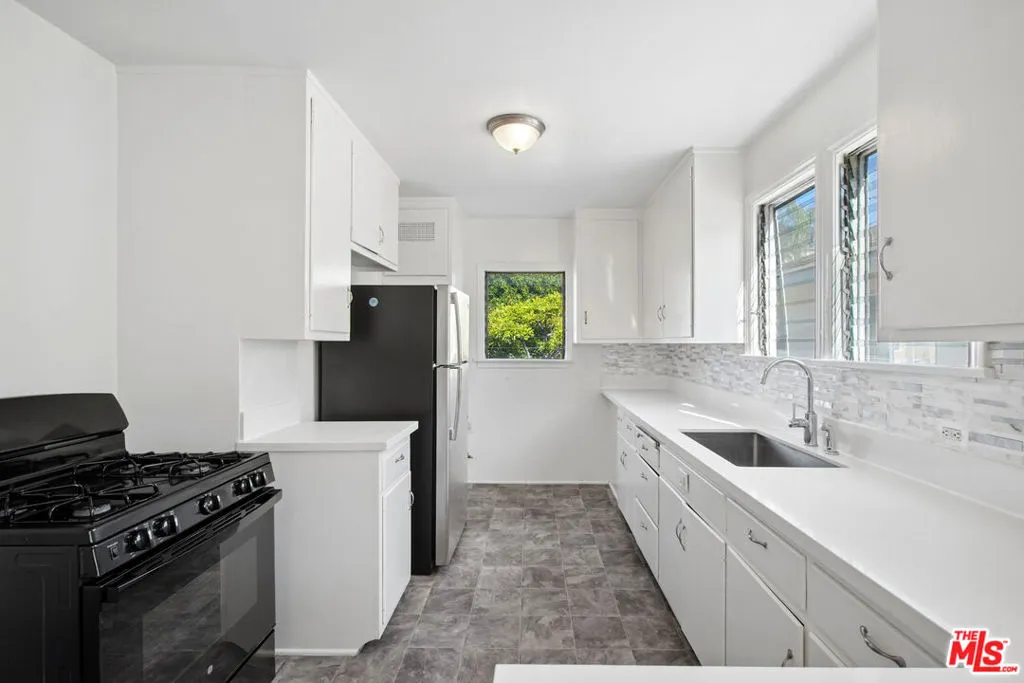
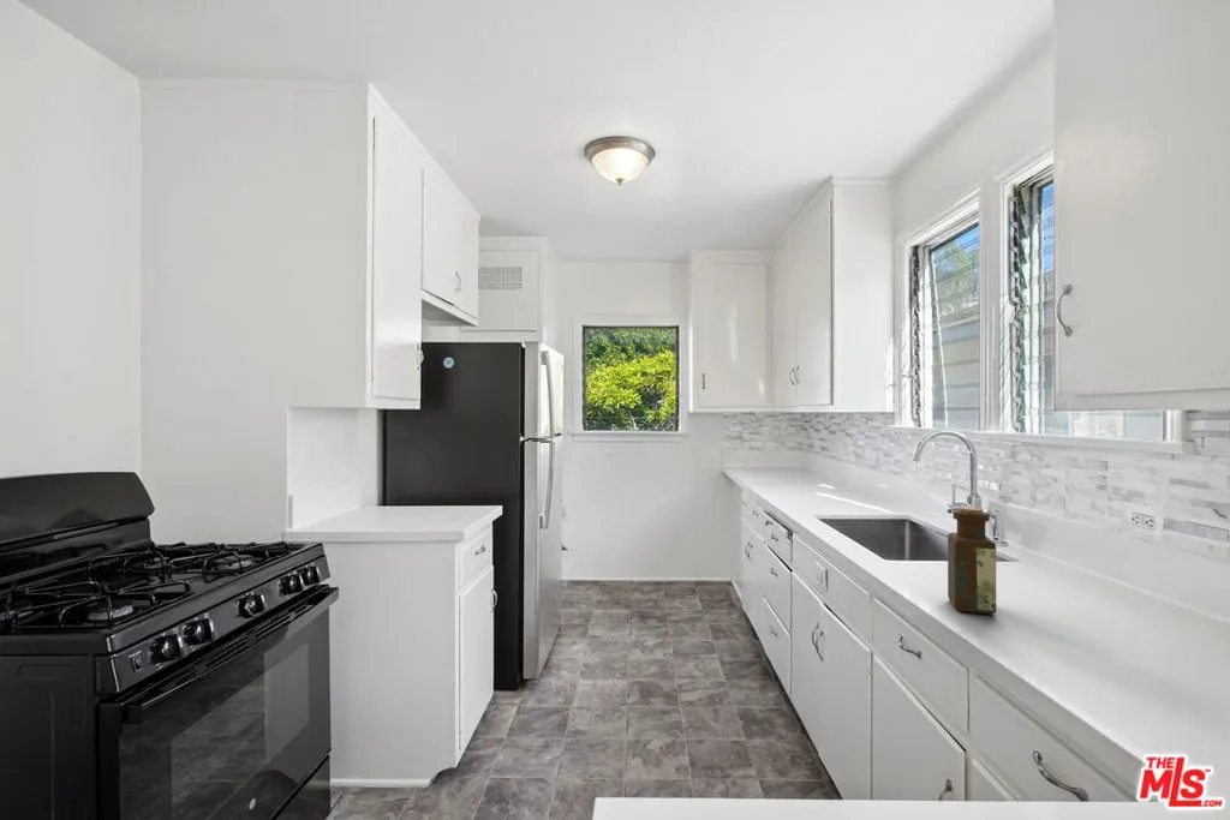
+ bottle (971, 557)
